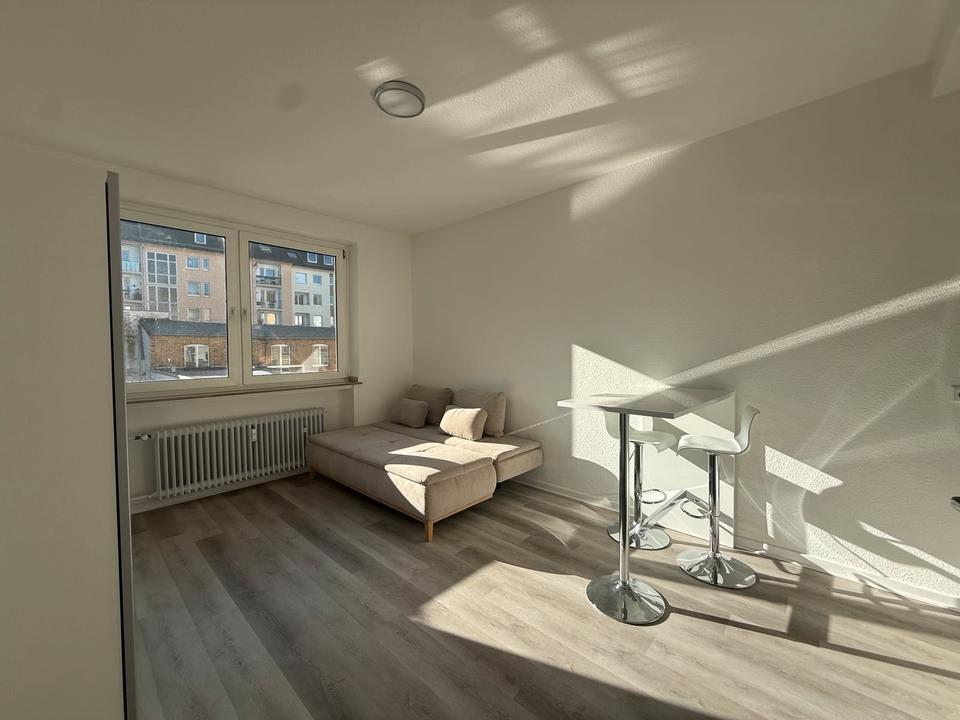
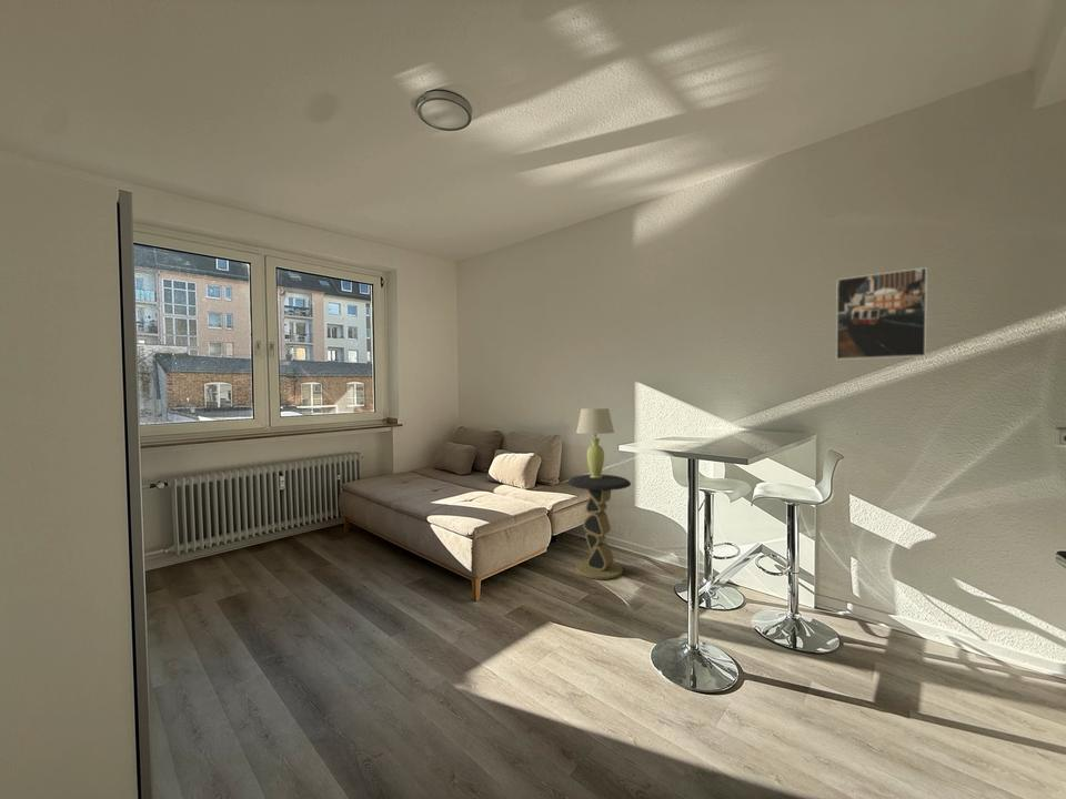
+ table lamp (595, 443)
+ side table (599, 524)
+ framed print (878, 315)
